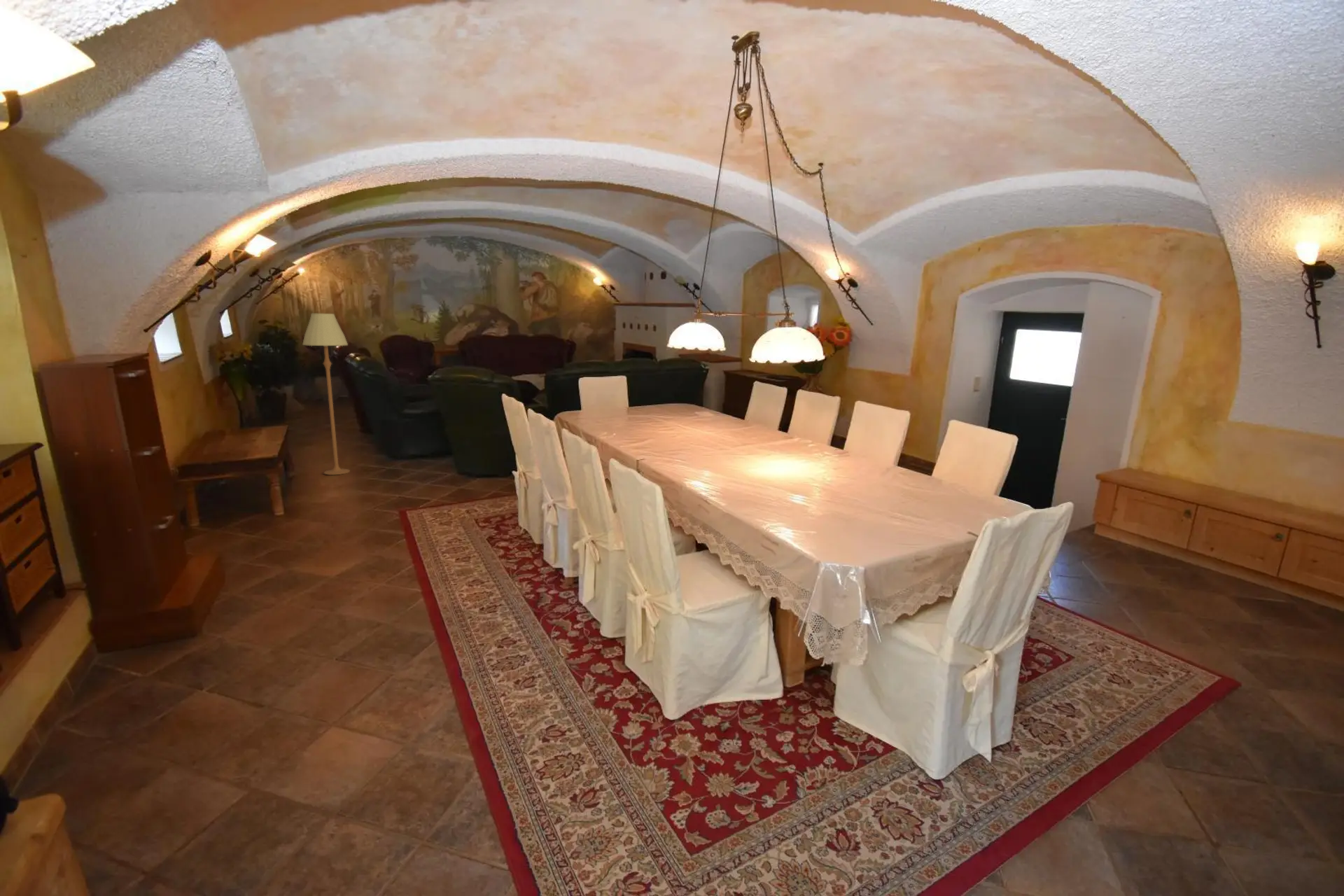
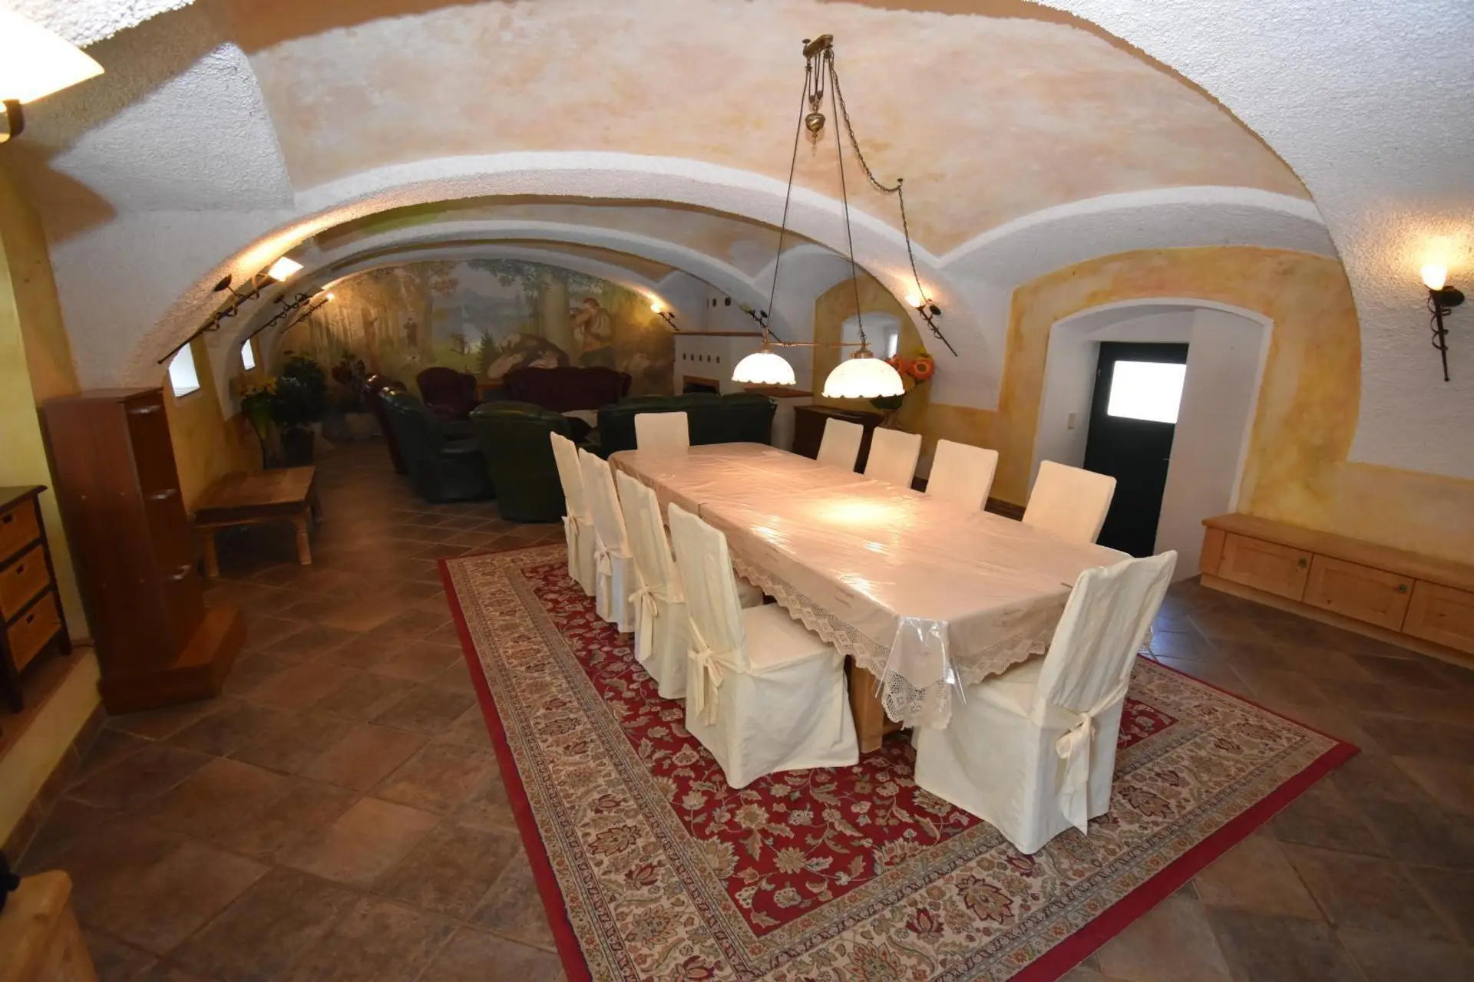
- floor lamp (330, 395)
